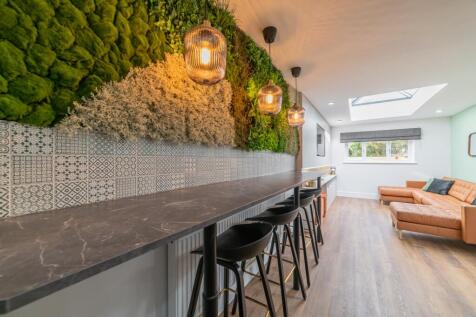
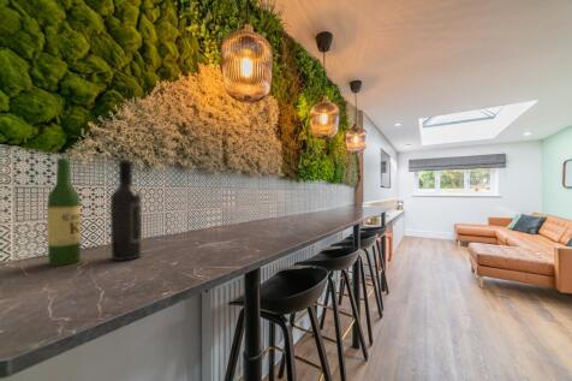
+ wine bottle (64, 210)
+ wine bottle (125, 209)
